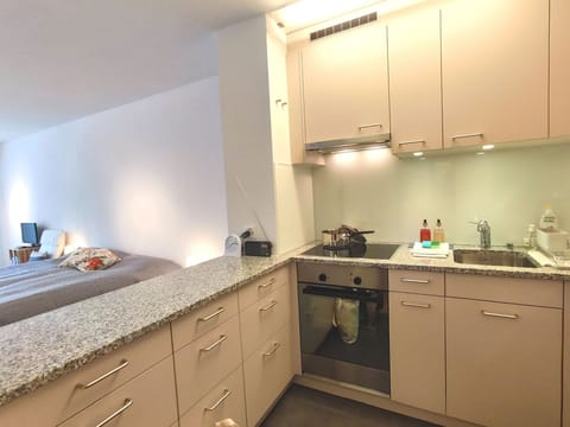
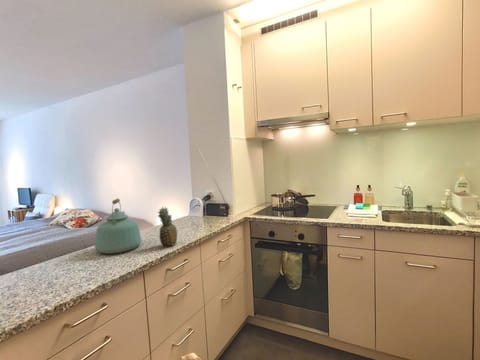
+ fruit (167, 225)
+ kettle (118, 222)
